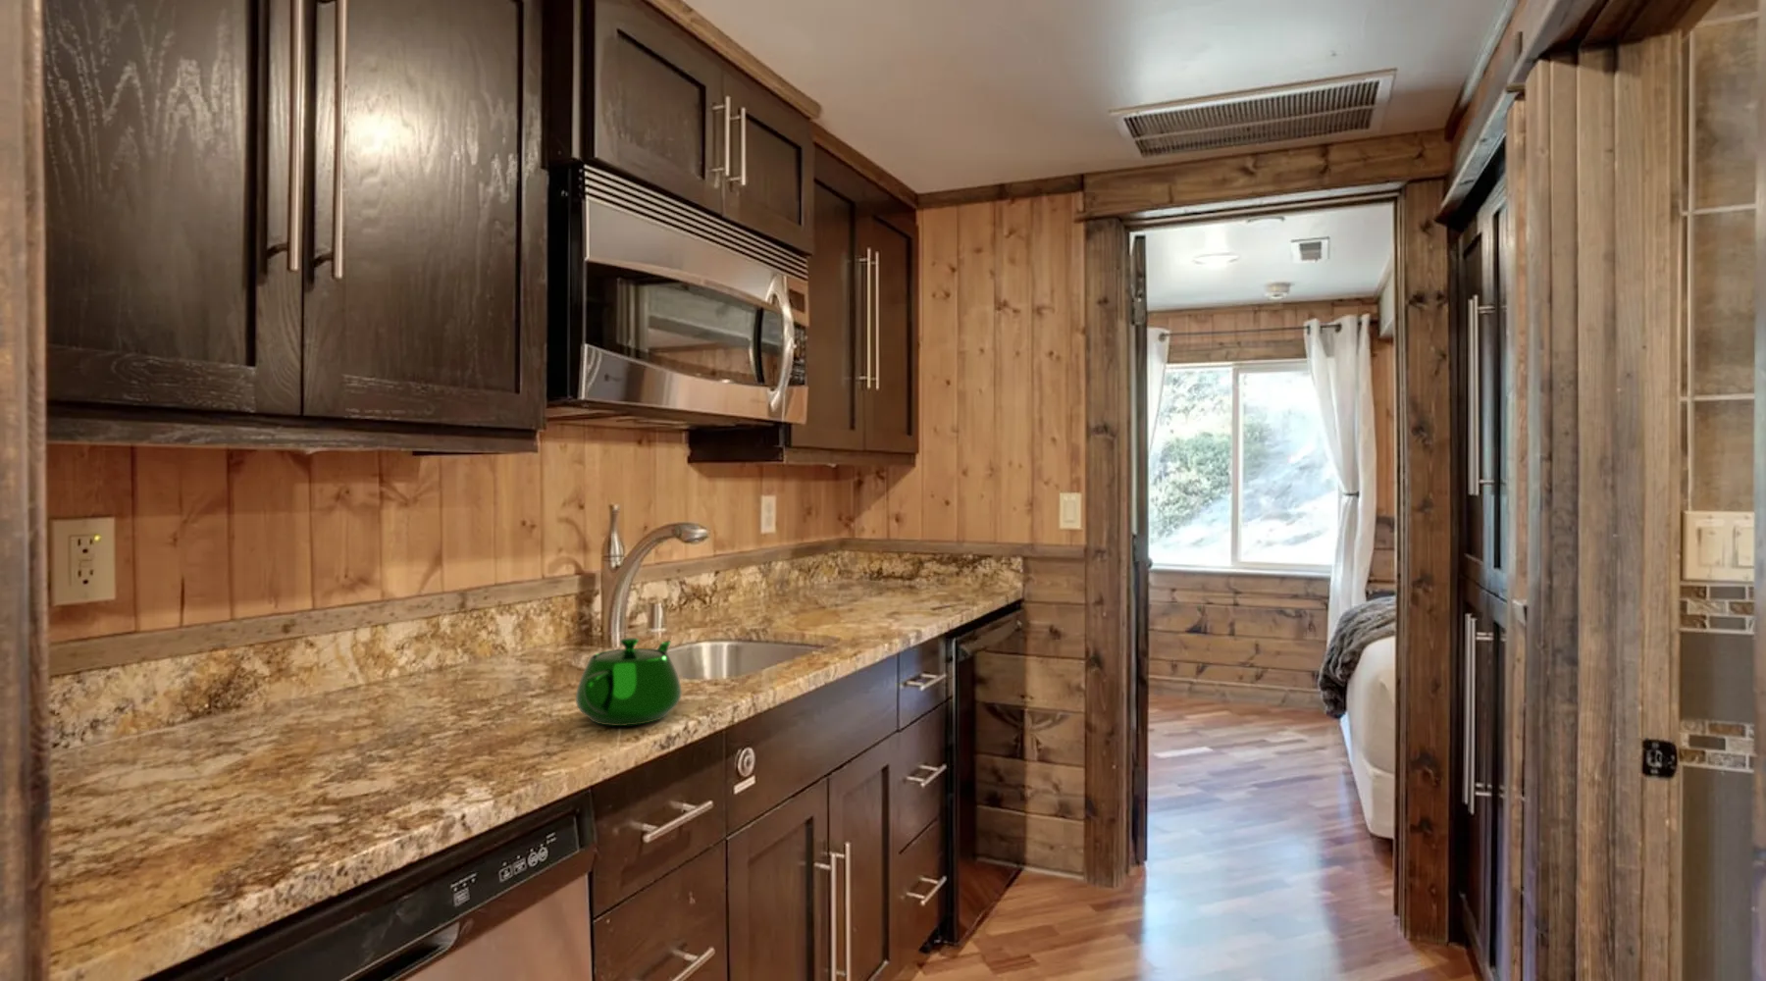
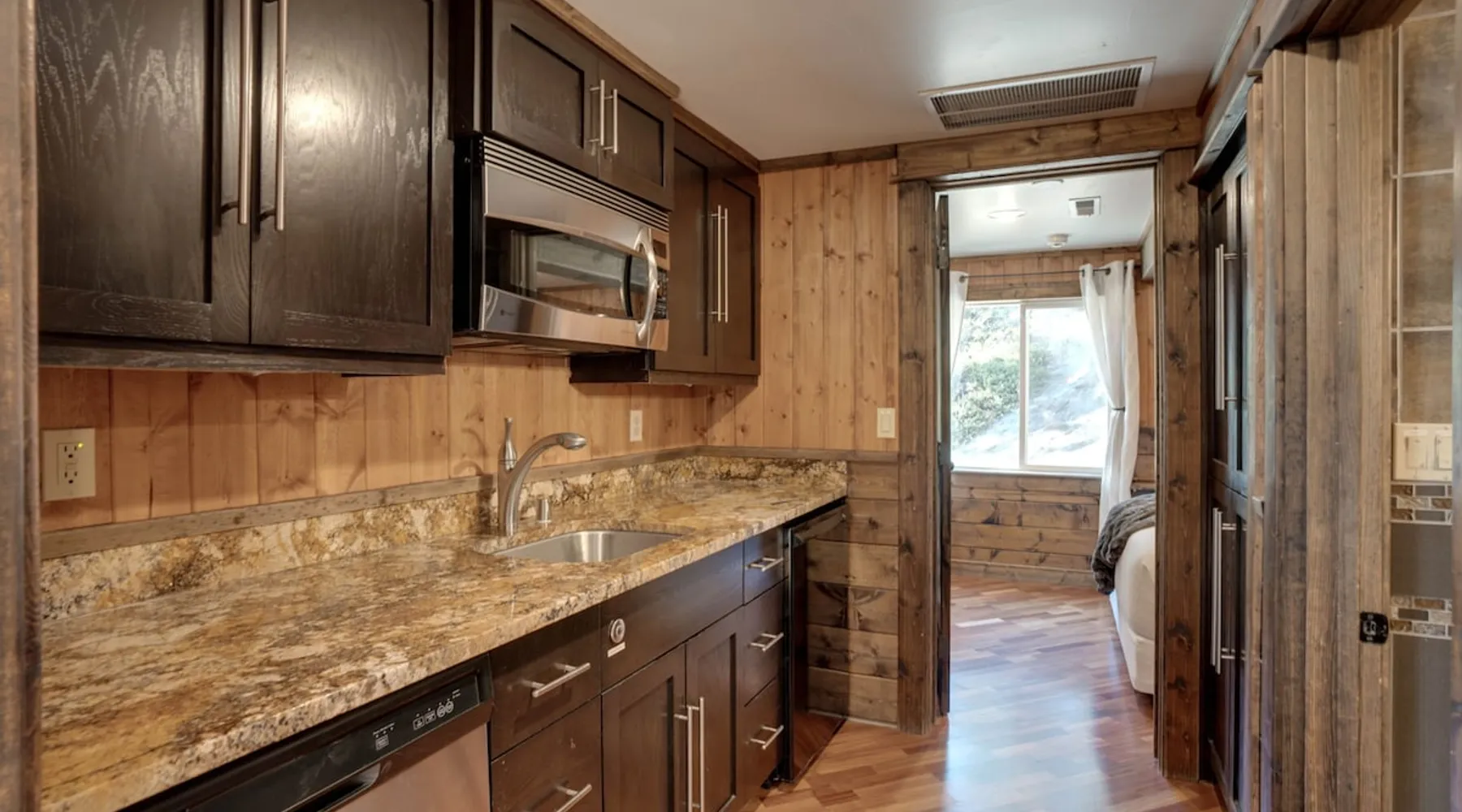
- teapot (632, 677)
